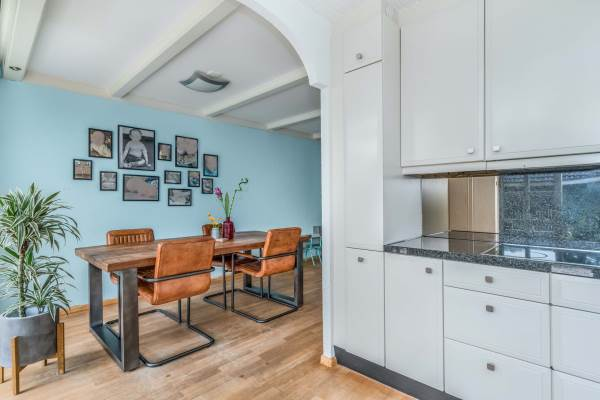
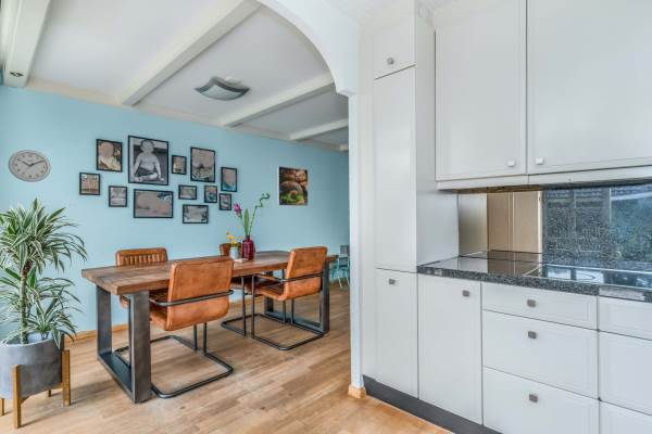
+ wall clock (29, 165)
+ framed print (292, 187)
